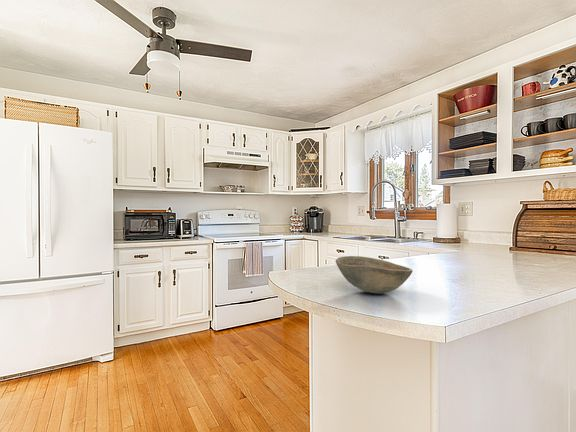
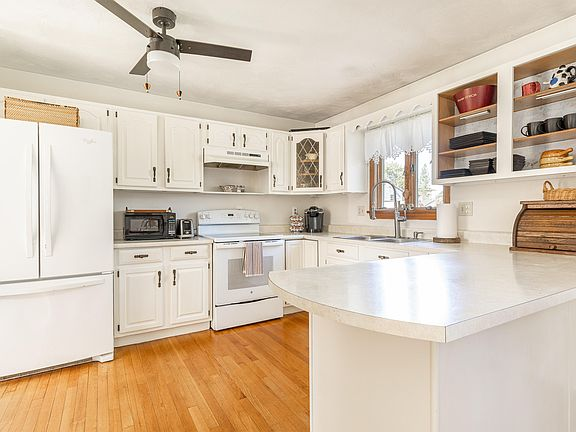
- bowl (373, 275)
